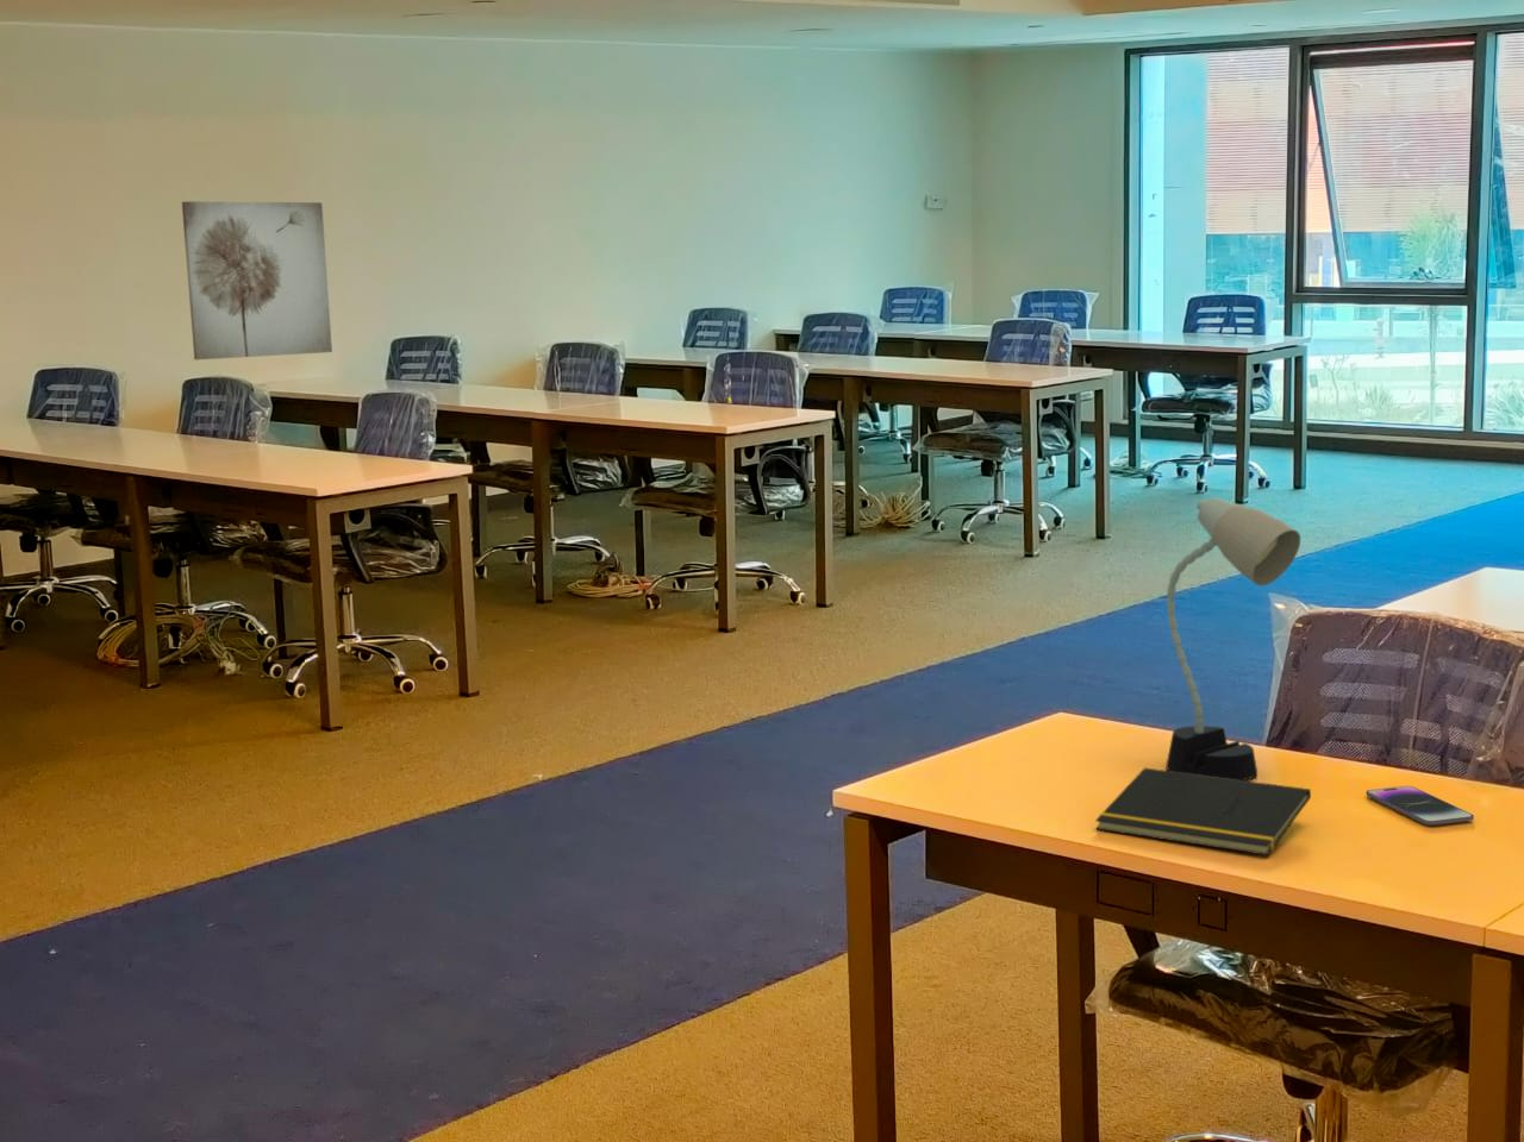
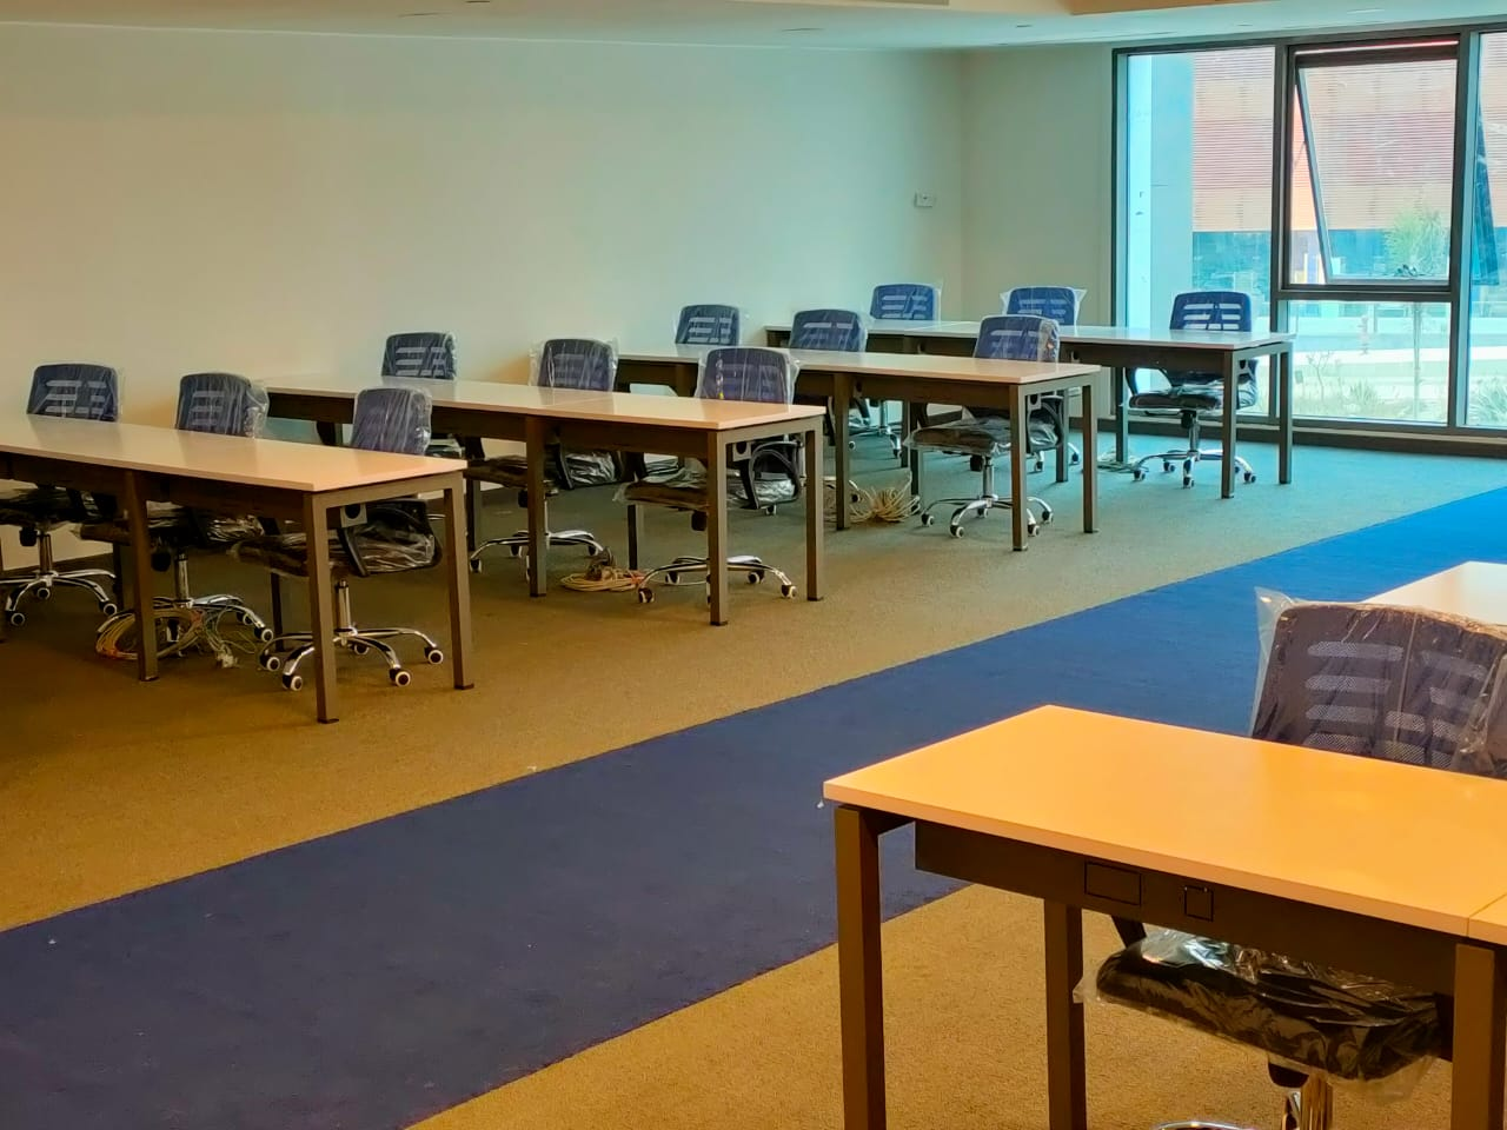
- desk lamp (1183, 651)
- wall art (258, 280)
- smartphone (1418, 804)
- notepad (1202, 809)
